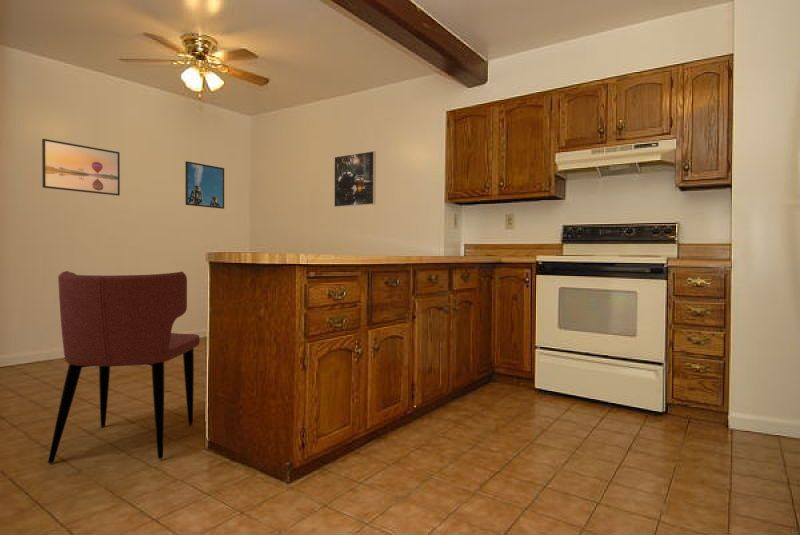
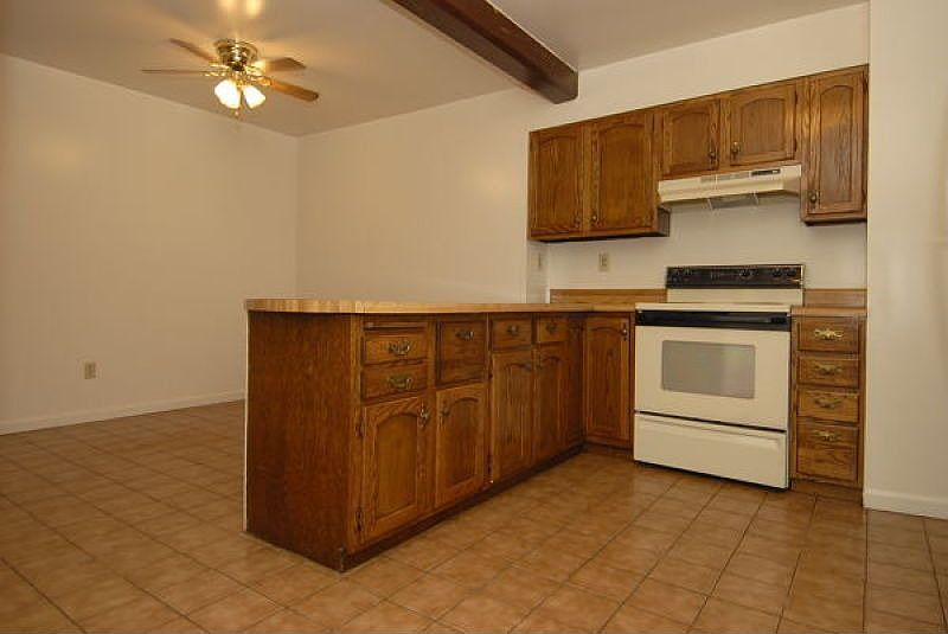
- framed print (354, 180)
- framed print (83, 168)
- dining chair (131, 355)
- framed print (205, 185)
